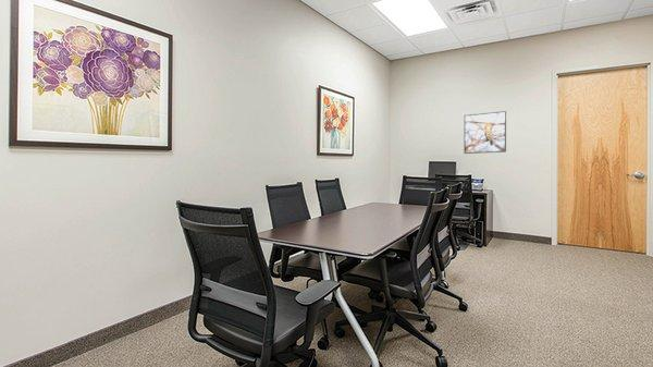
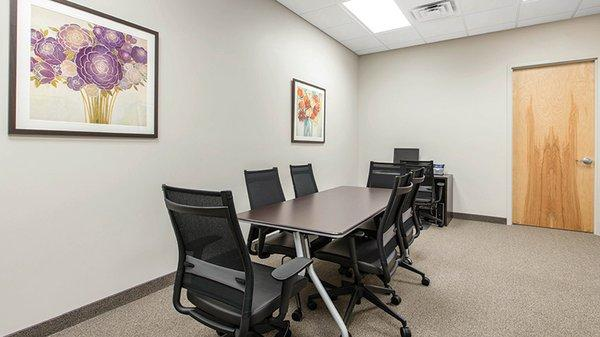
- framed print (484, 133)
